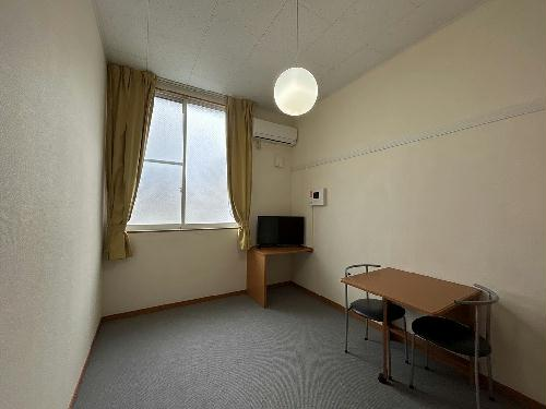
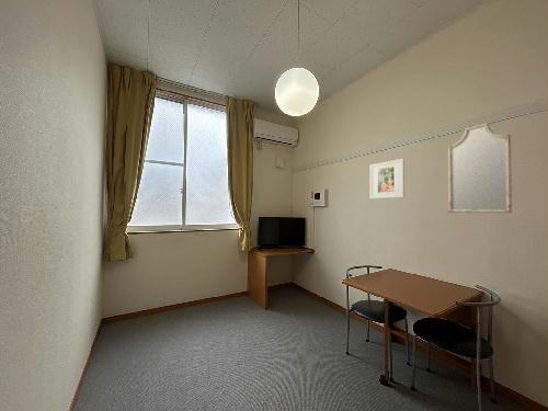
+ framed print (386, 180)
+ home mirror (477, 169)
